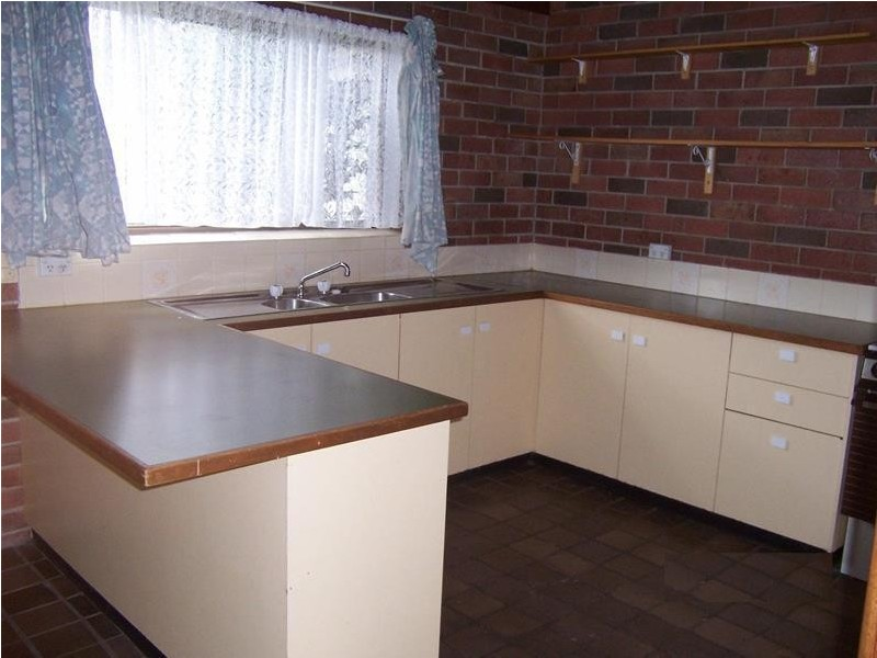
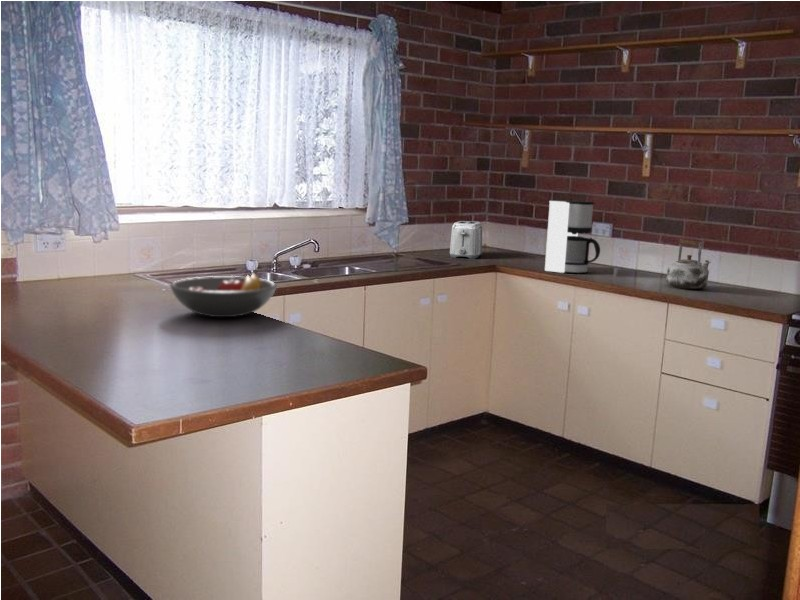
+ toaster (467, 239)
+ kettle (692, 264)
+ fruit bowl (224, 294)
+ coffee maker (575, 237)
